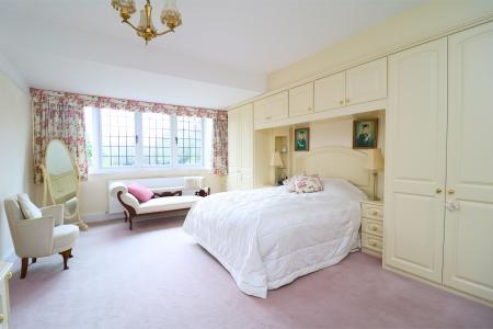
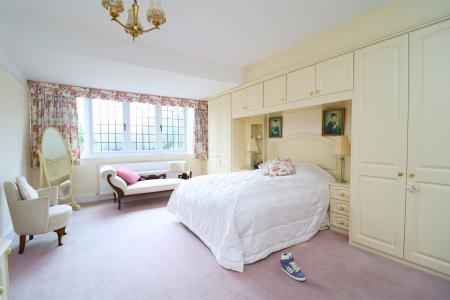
+ sneaker (292, 264)
